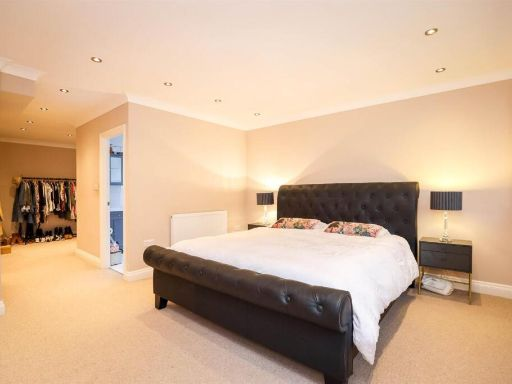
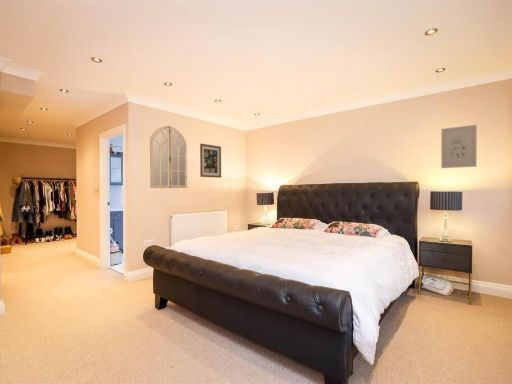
+ home mirror (169, 157)
+ wall art (211, 161)
+ wall art (458, 147)
